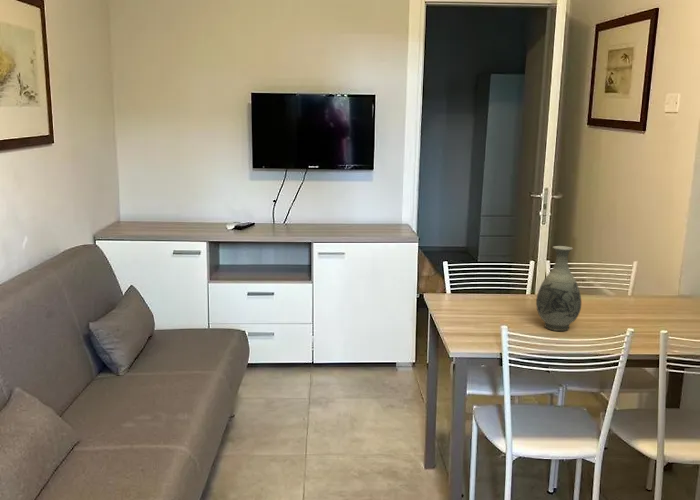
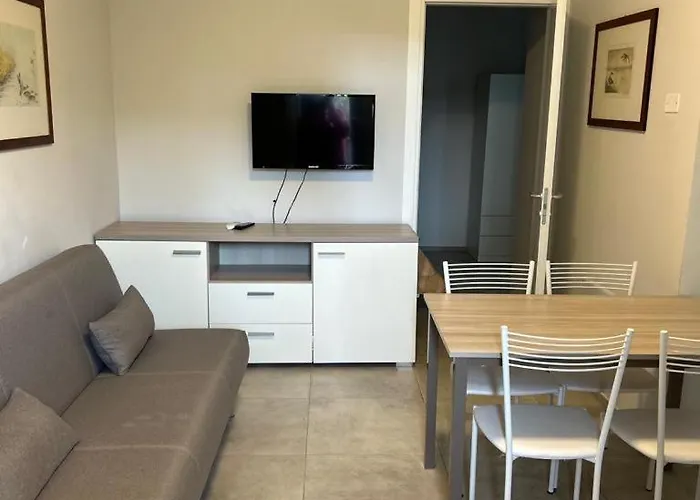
- vase (559, 288)
